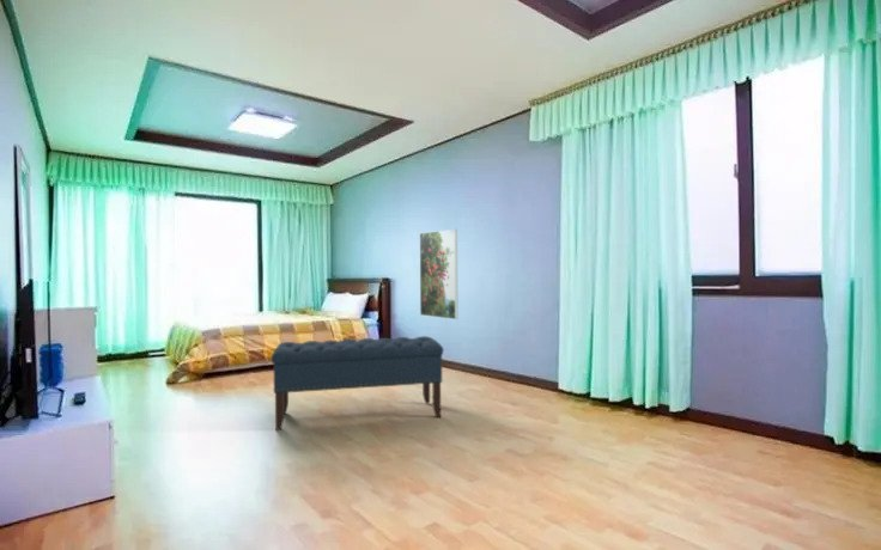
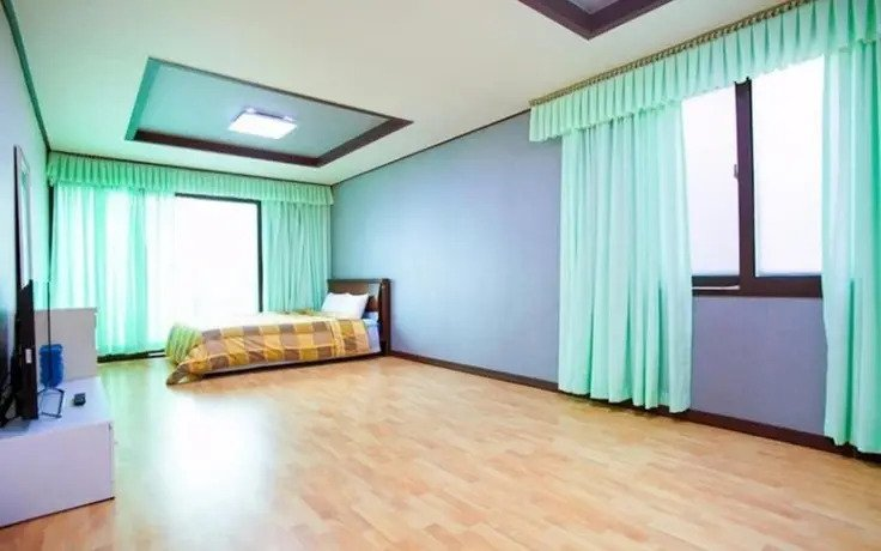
- bench (359, 378)
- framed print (437, 274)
